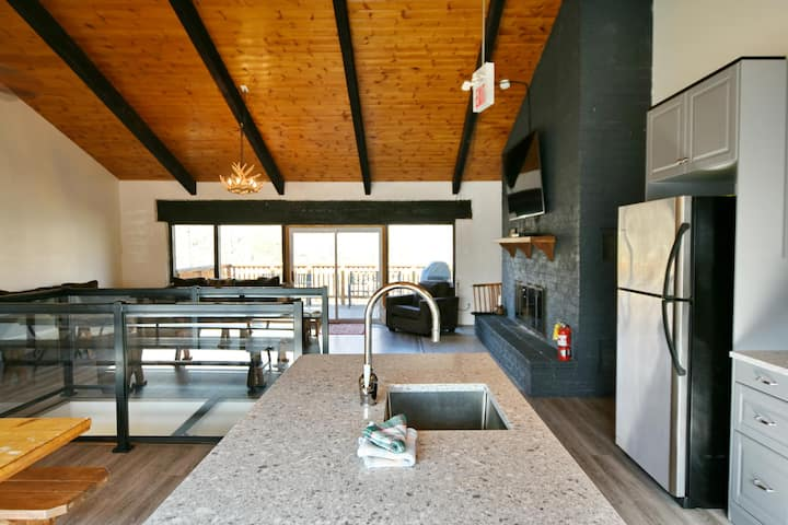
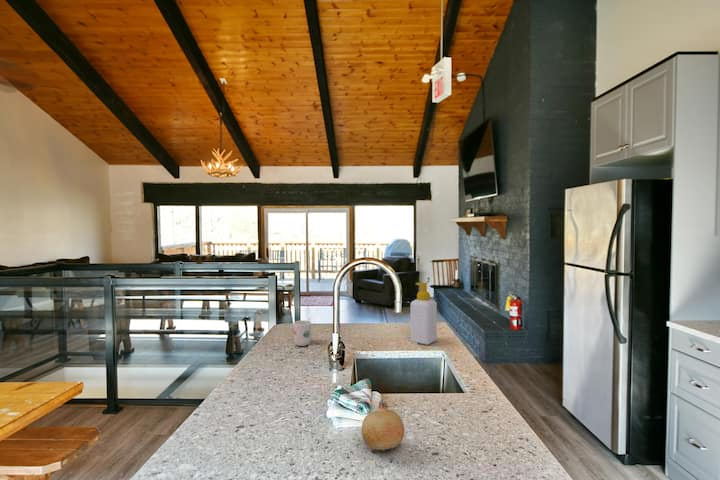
+ soap bottle (423, 312)
+ mug (300, 330)
+ fruit (382, 426)
